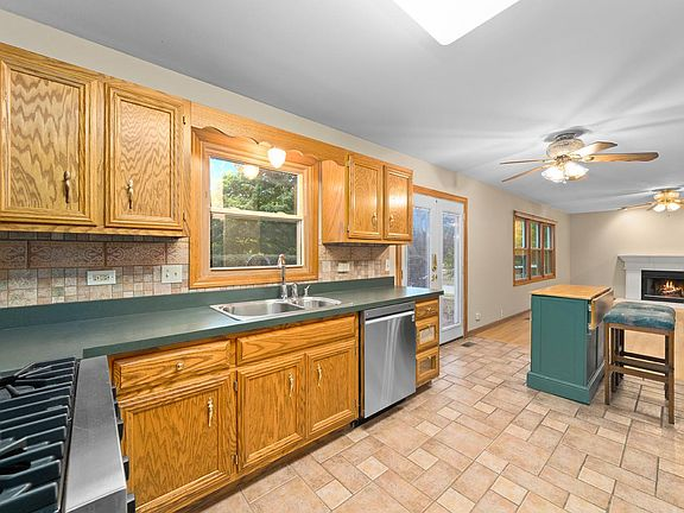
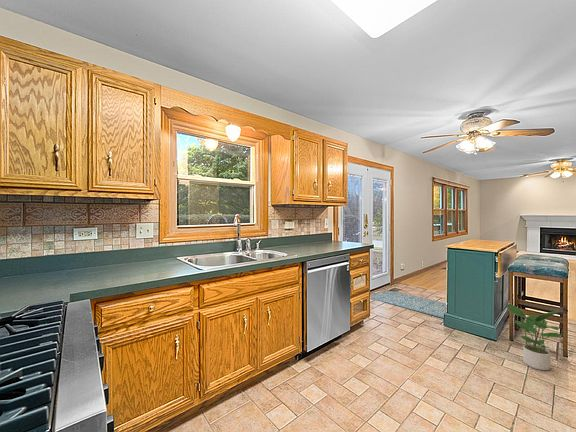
+ rug (416, 302)
+ potted plant (533, 332)
